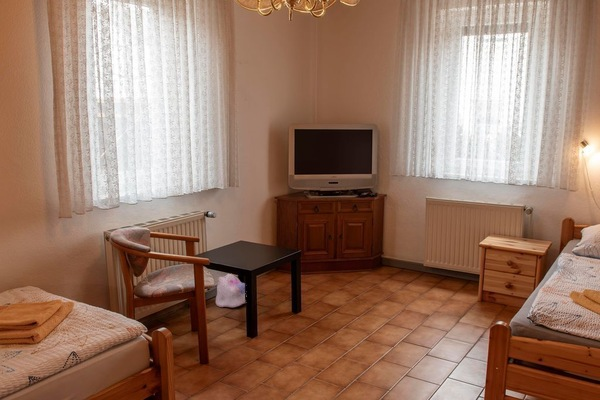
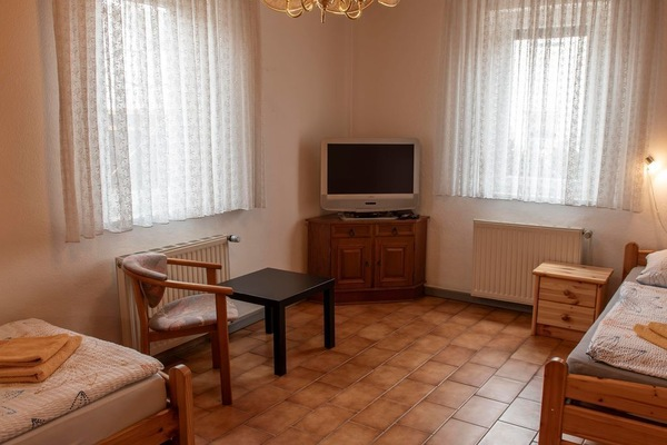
- plush toy (232, 289)
